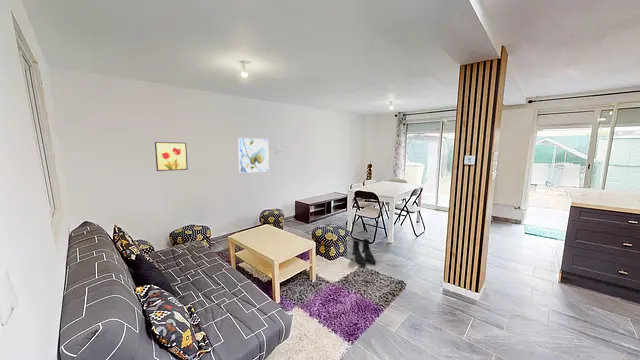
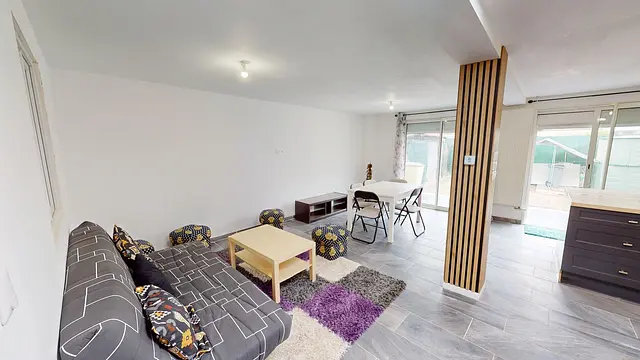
- boots (363, 251)
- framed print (254, 155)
- wall art (171, 156)
